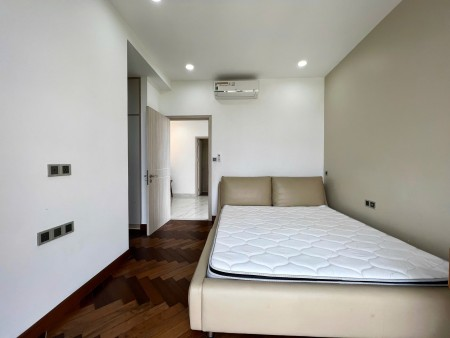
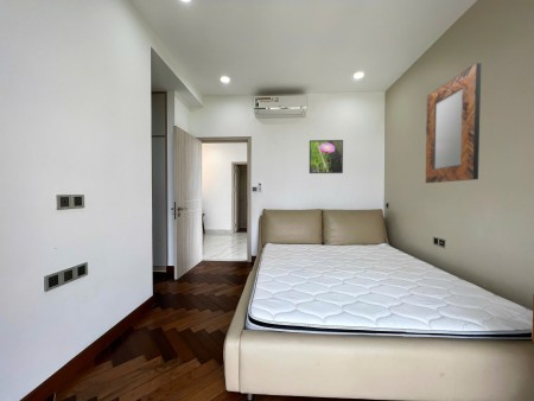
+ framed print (325, 157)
+ home mirror (449, 132)
